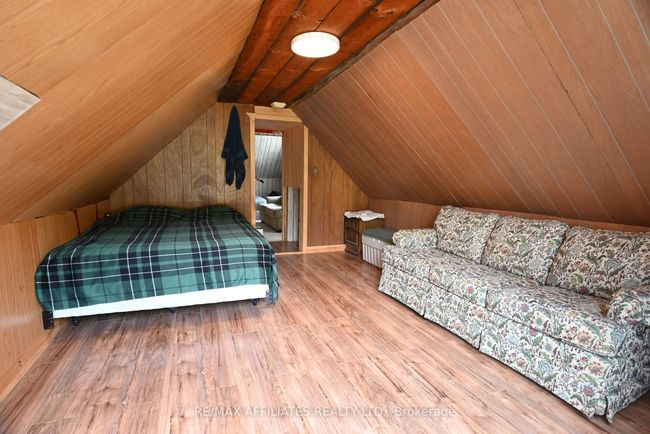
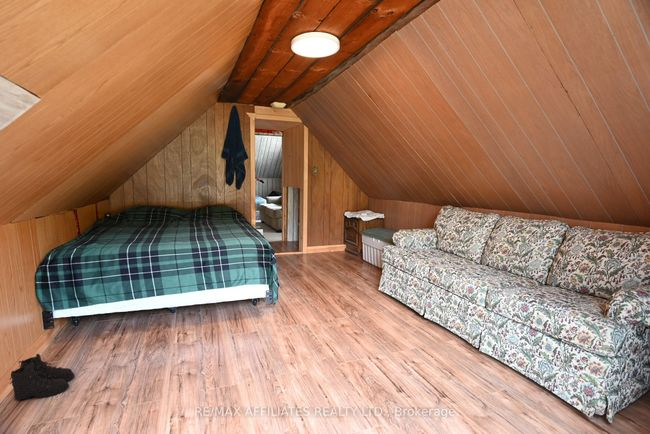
+ boots (43, 372)
